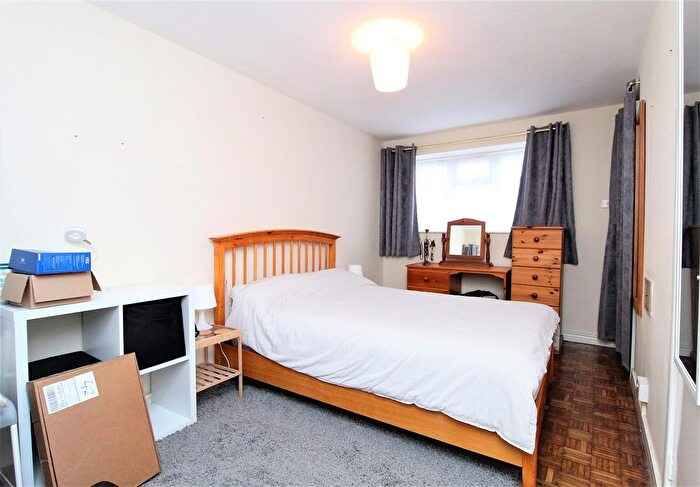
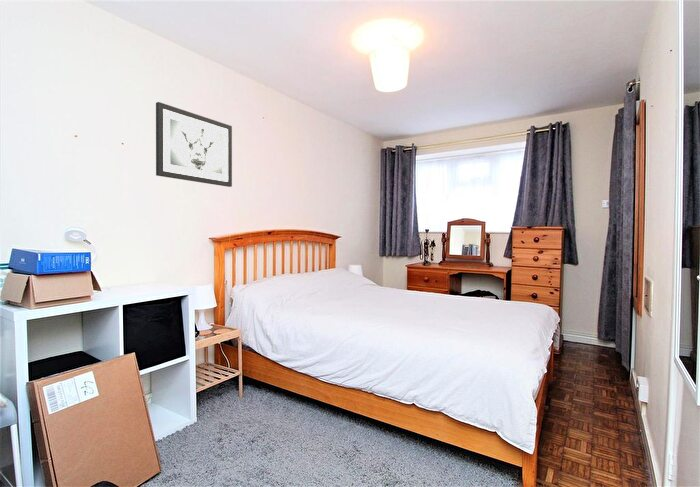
+ wall art (197, 148)
